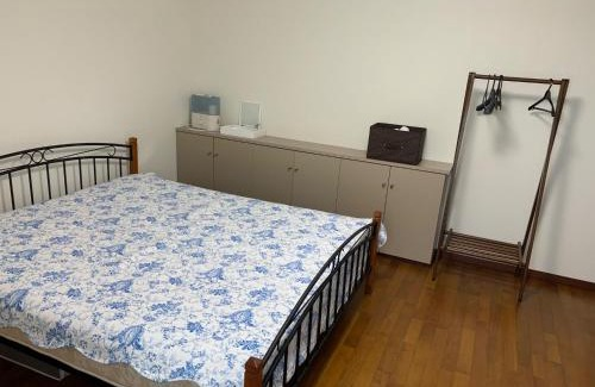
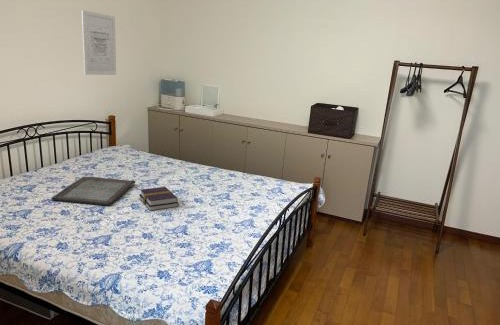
+ serving tray (95, 189)
+ wall art (100, 44)
+ book (158, 197)
